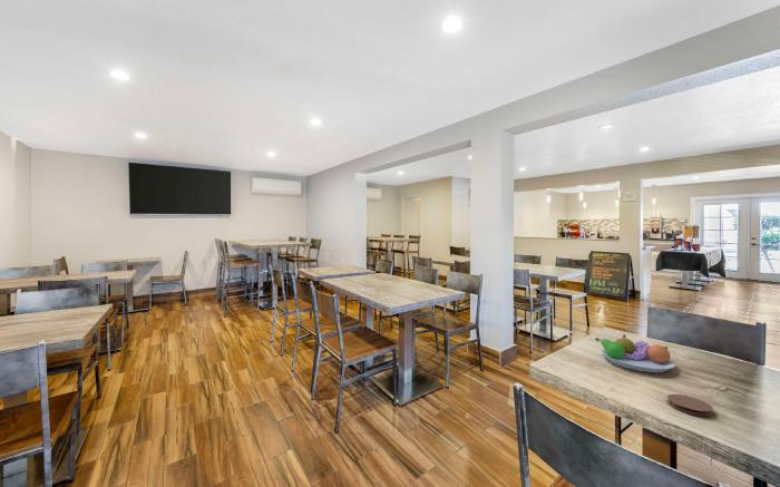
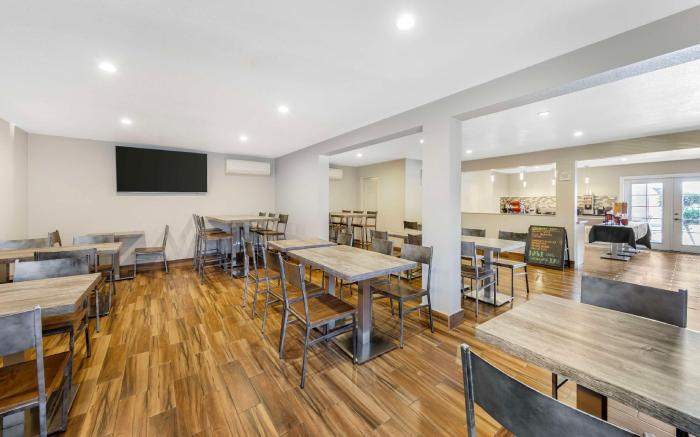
- fruit bowl (633, 350)
- coaster (689, 403)
